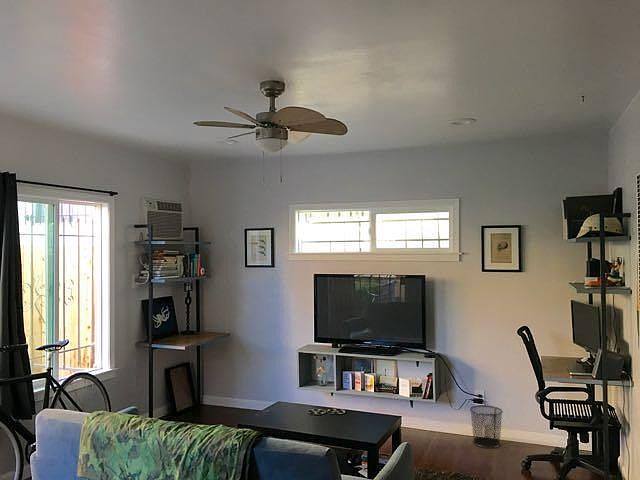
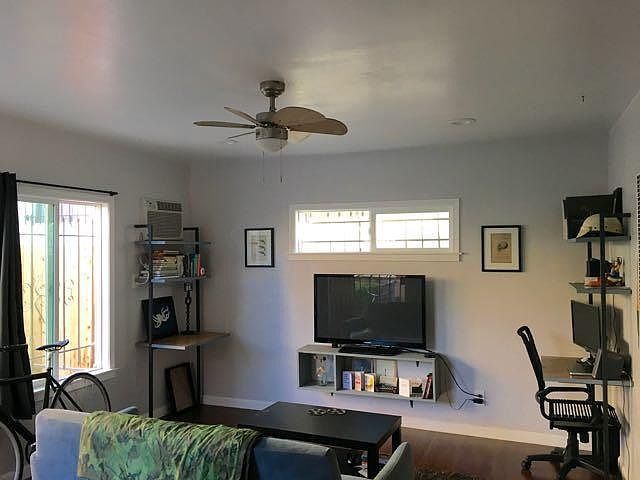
- waste bin (486, 426)
